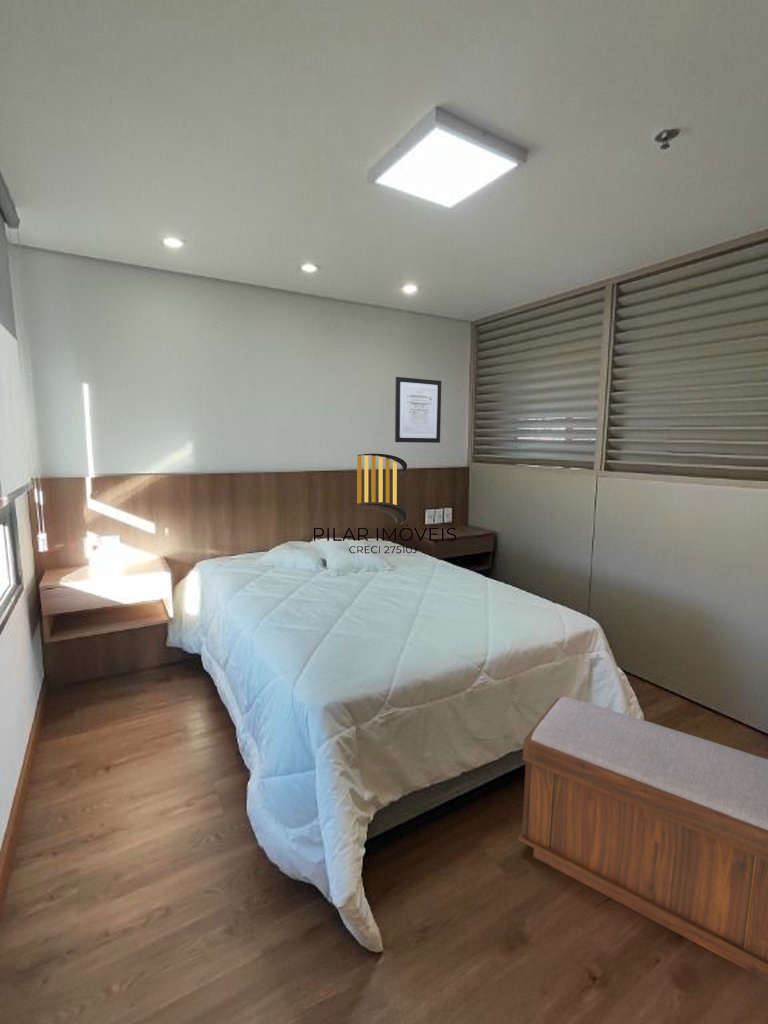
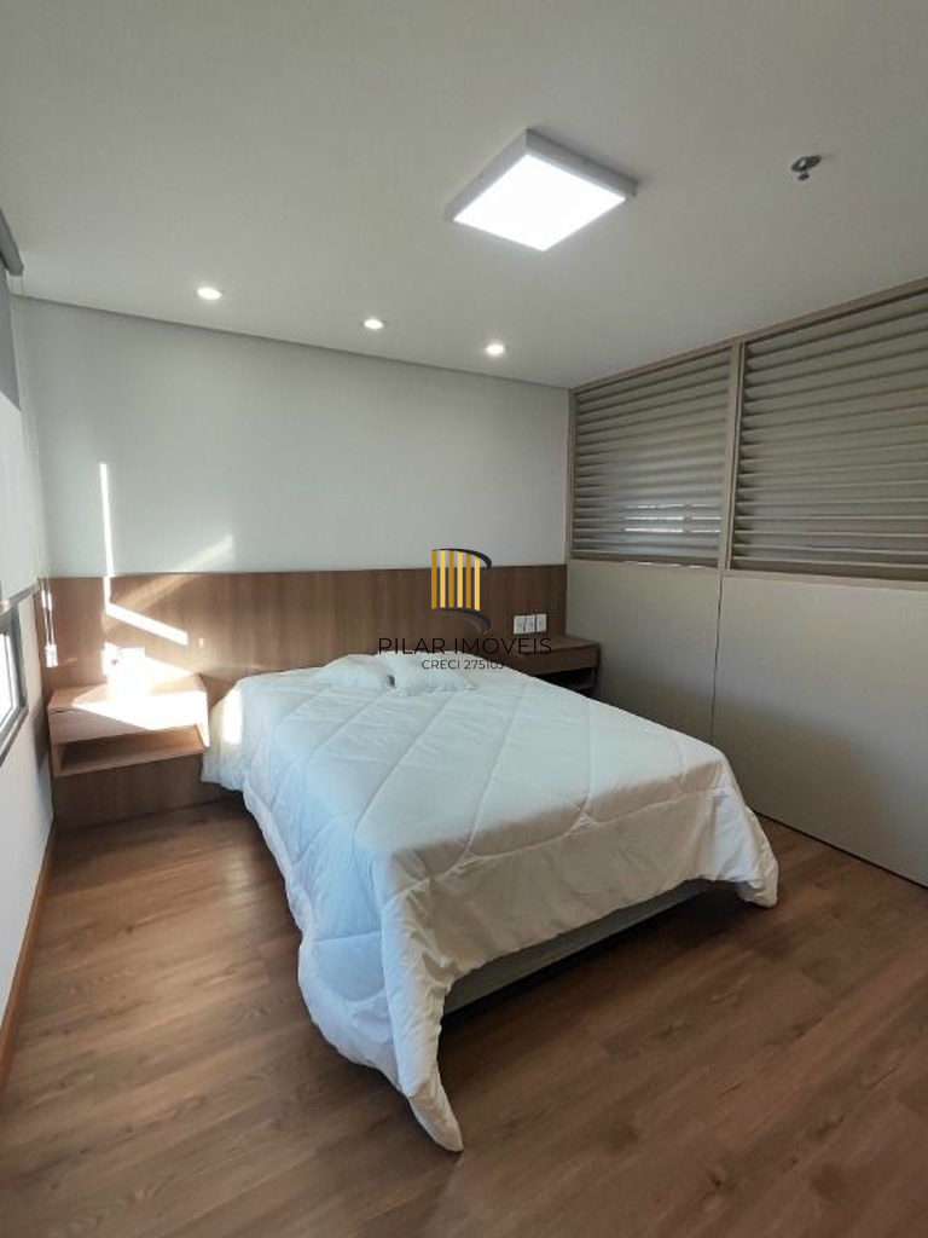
- wall art (418, 411)
- bench (650, 812)
